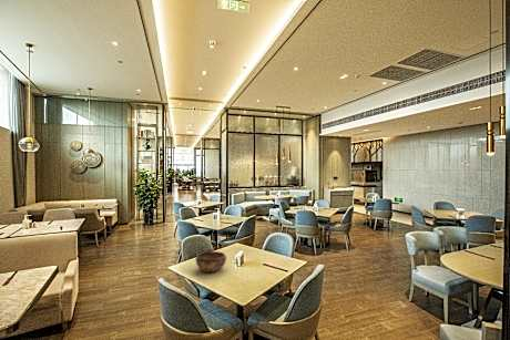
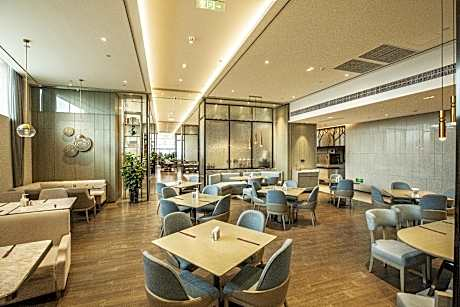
- decorative bowl (211, 261)
